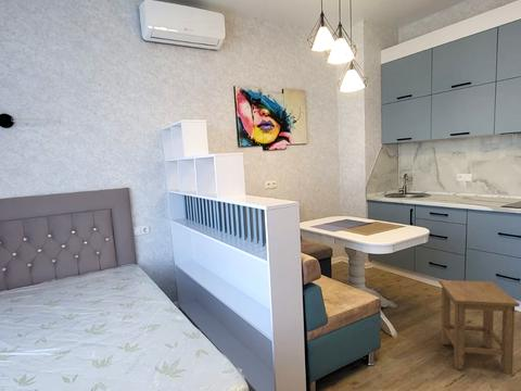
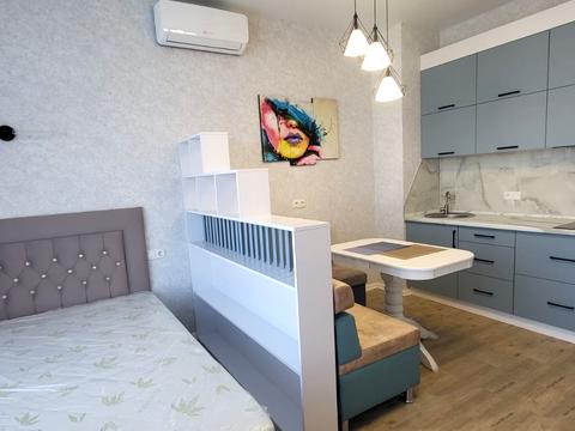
- stool (474, 326)
